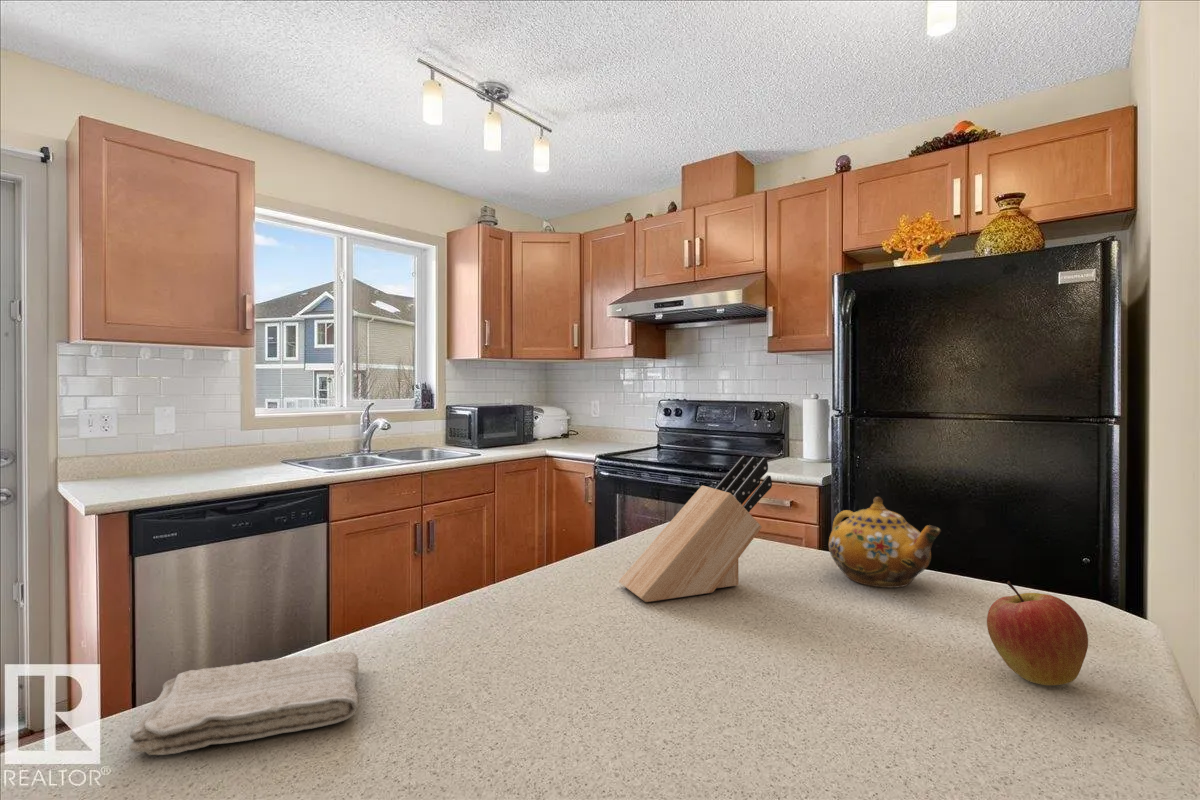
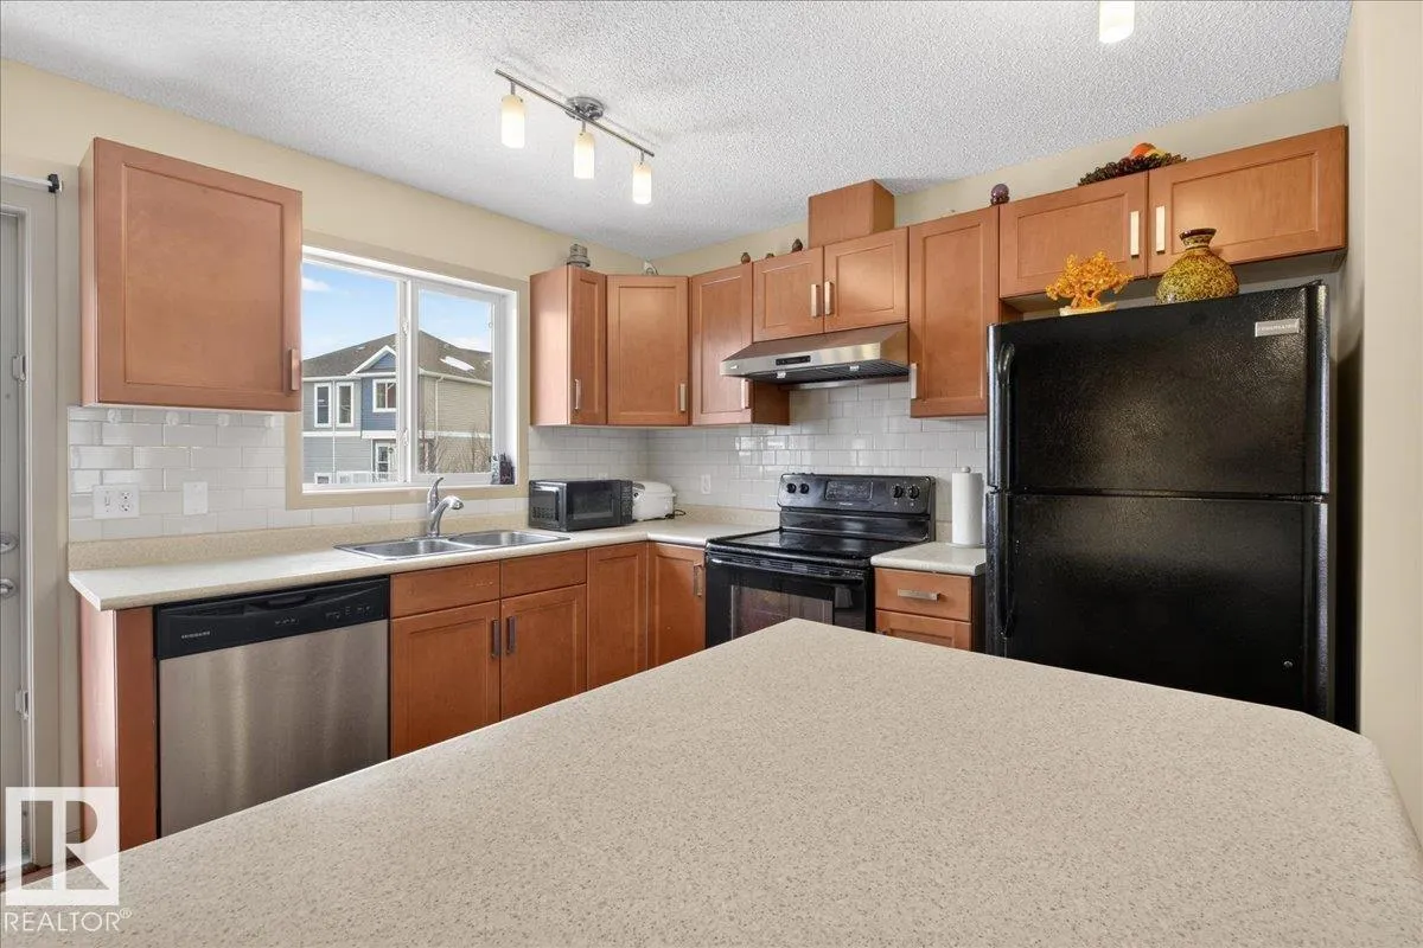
- washcloth (259, 694)
- teapot (878, 538)
- apple (1034, 630)
- knife block (700, 521)
